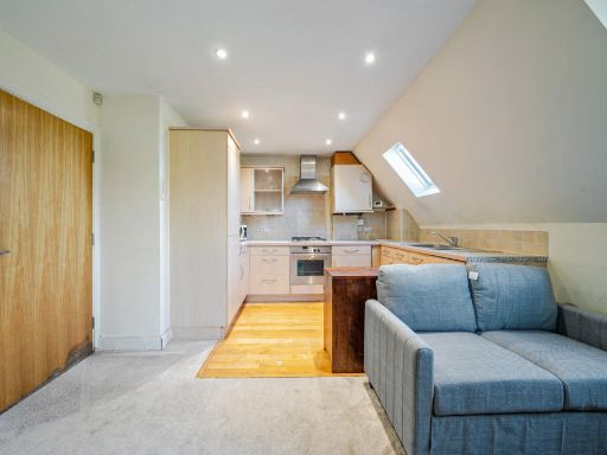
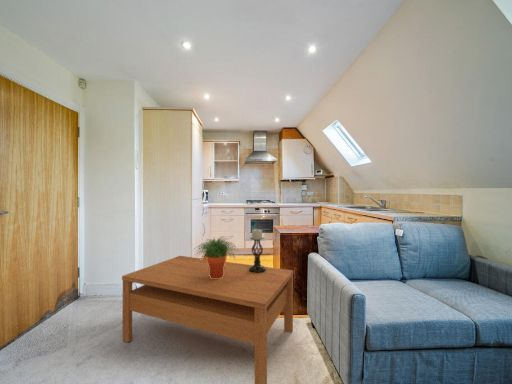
+ coffee table (210, 304)
+ potted plant (217, 257)
+ candle holder (257, 249)
